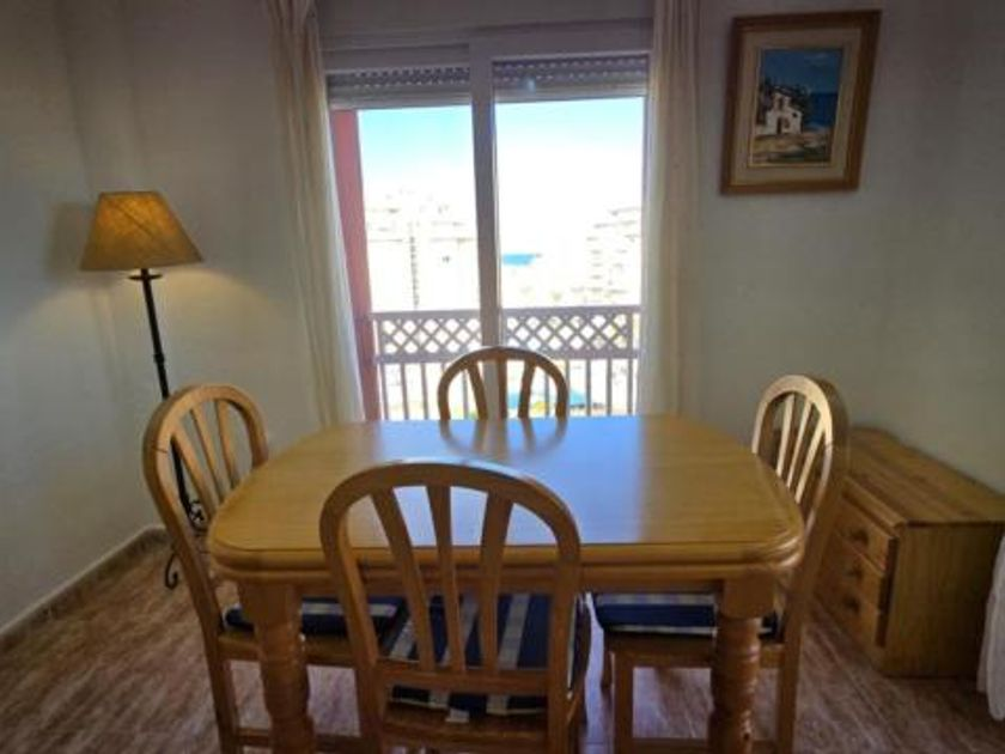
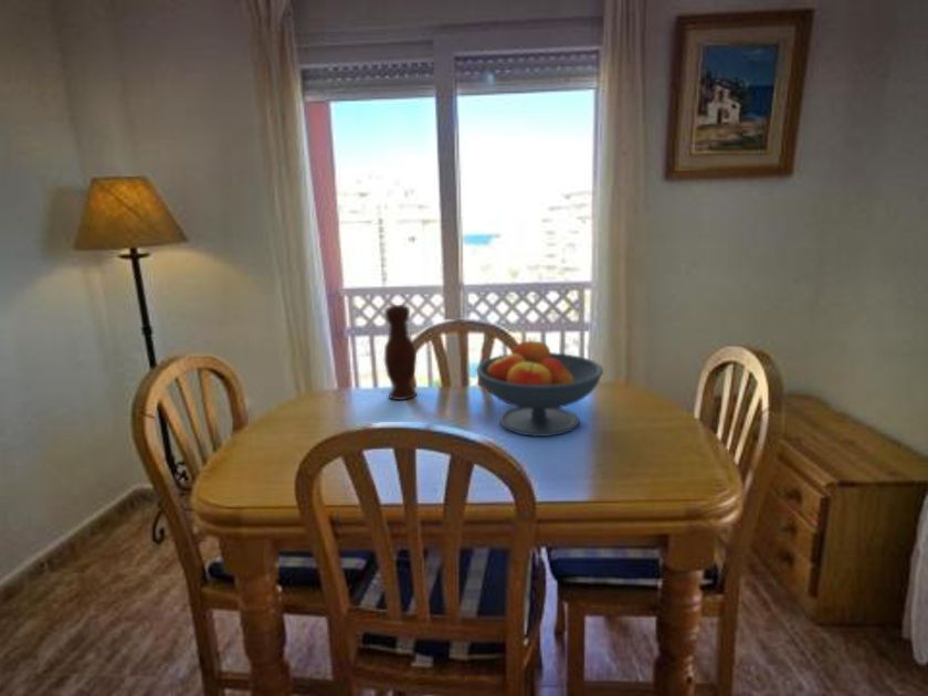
+ vase (400, 351)
+ fruit bowl (538, 384)
